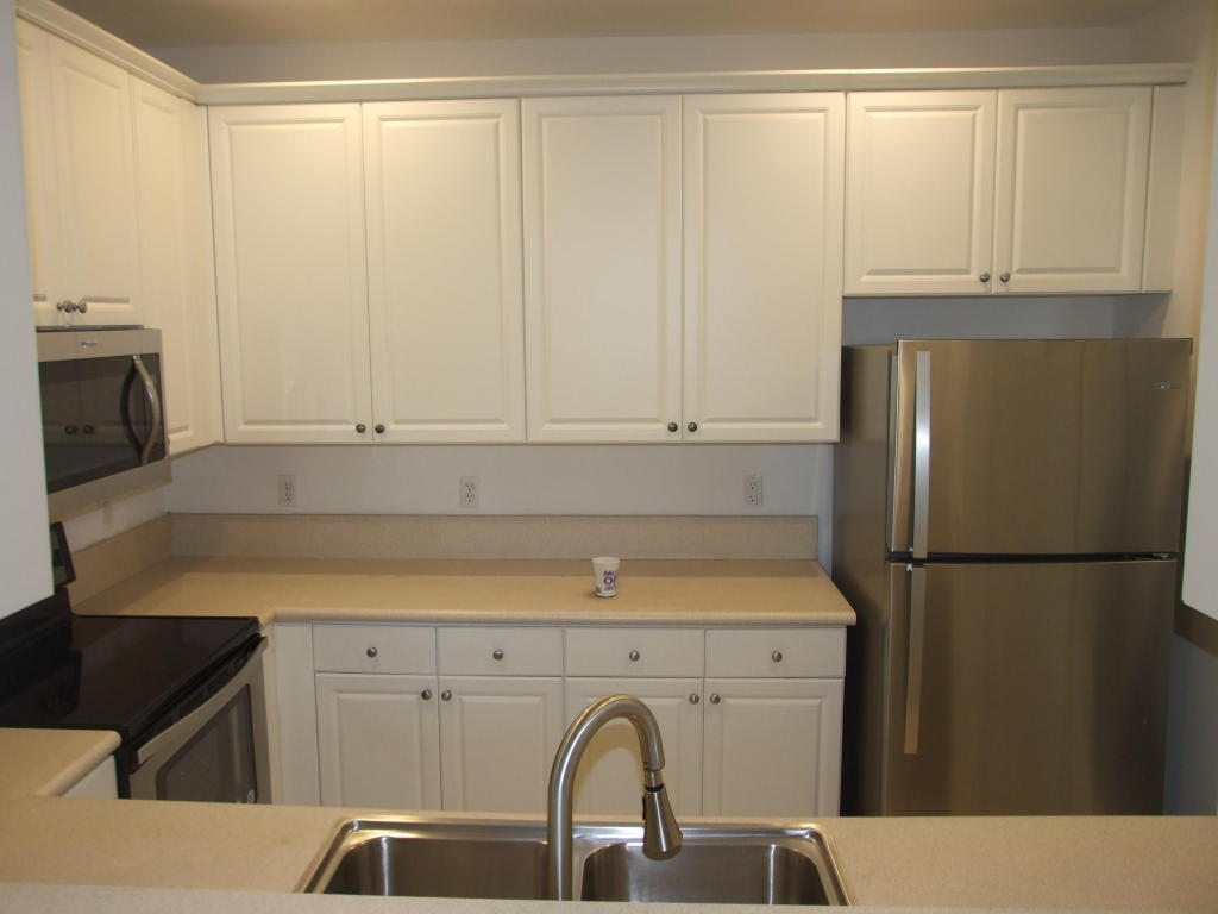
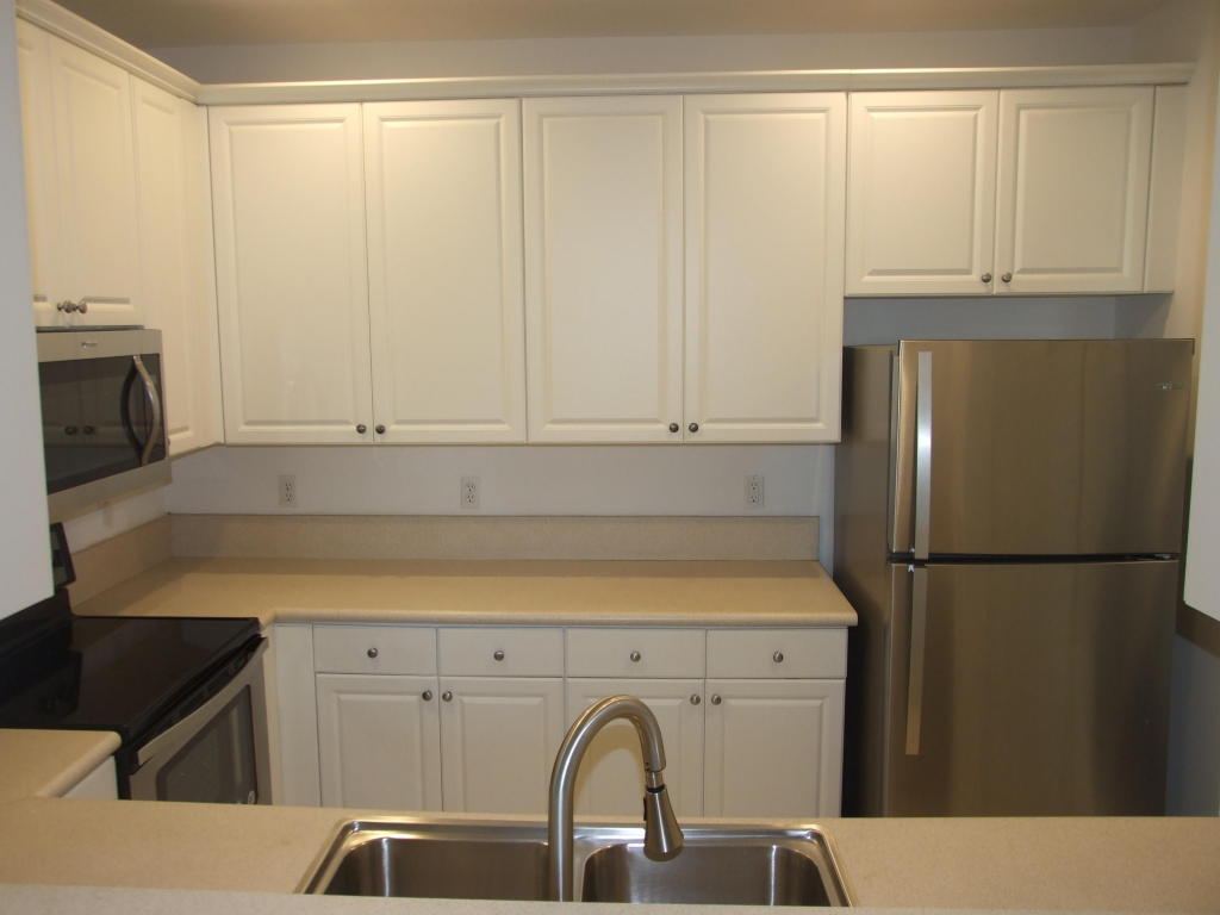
- cup (605, 576)
